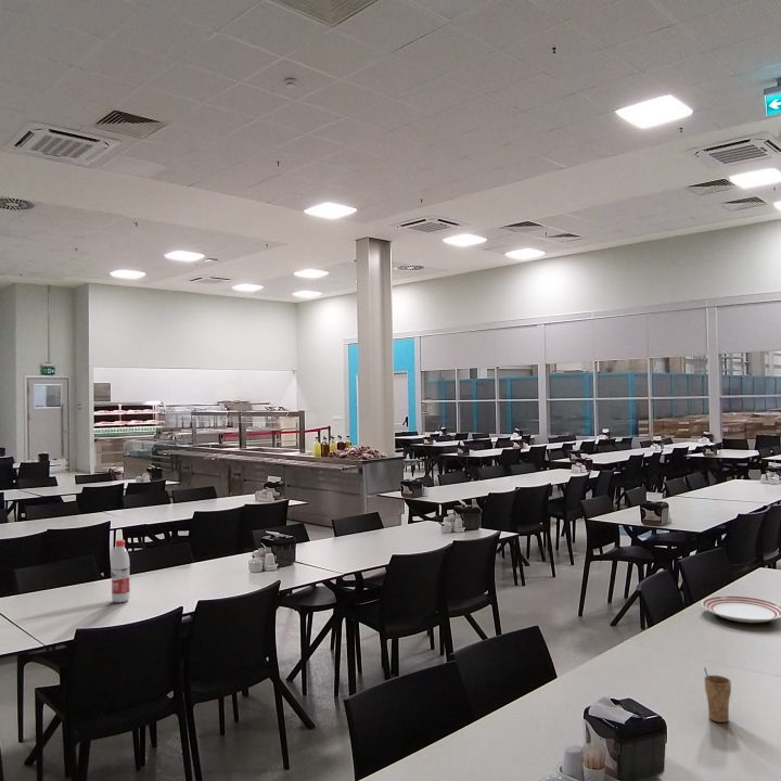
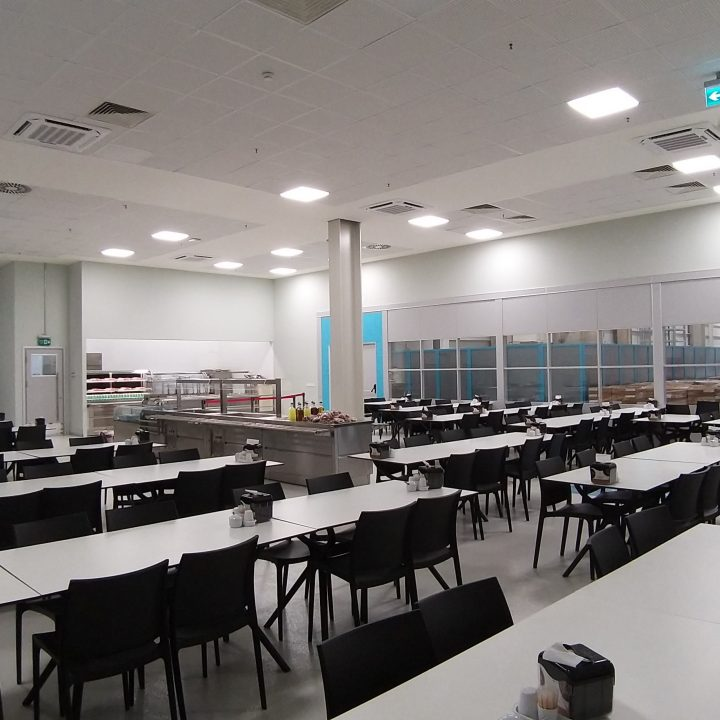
- water bottle (120, 569)
- dinner plate (743, 610)
- cup (717, 693)
